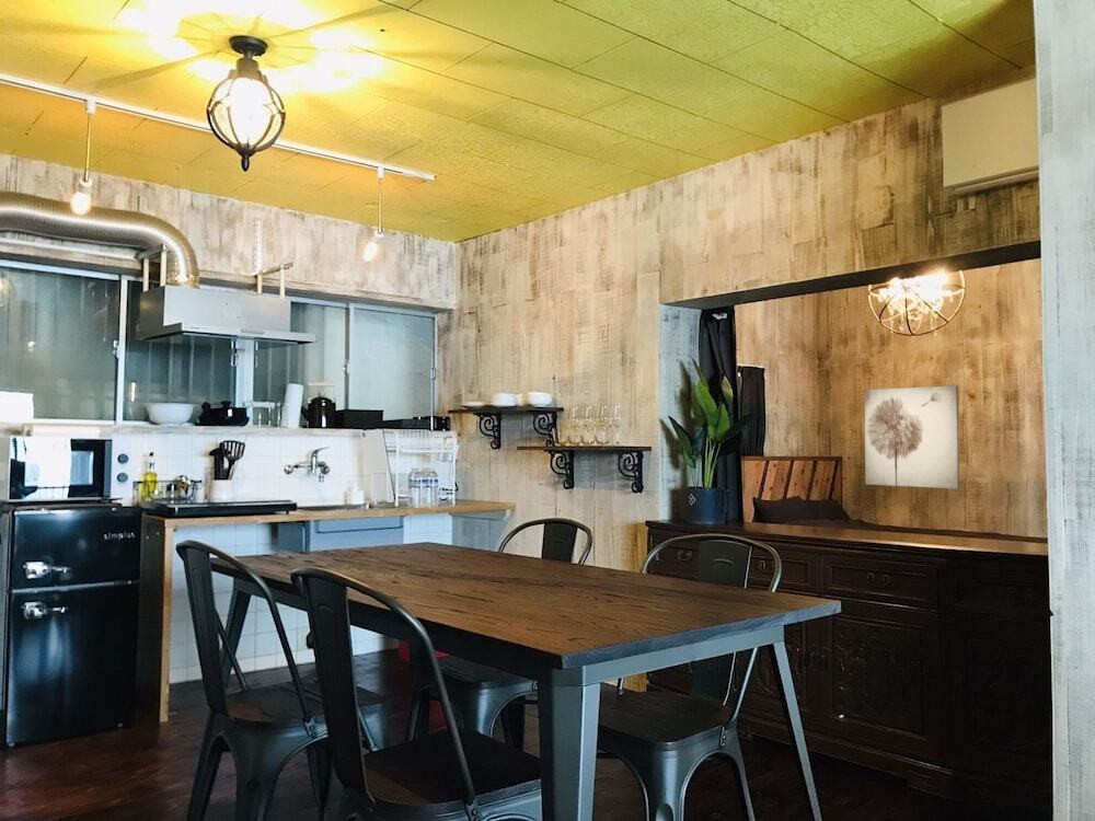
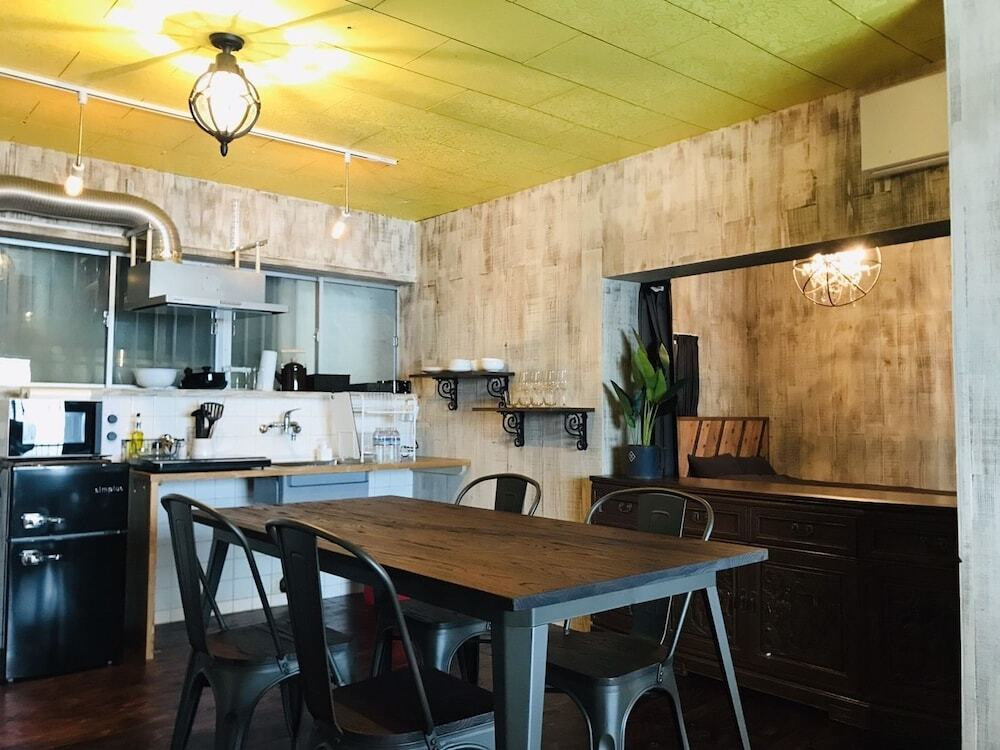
- wall art (909, 437)
